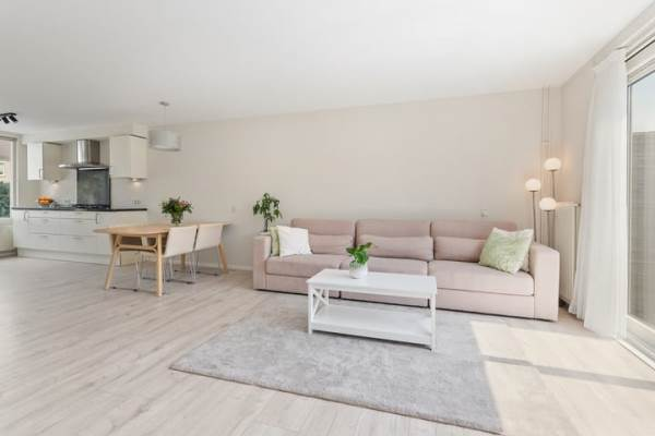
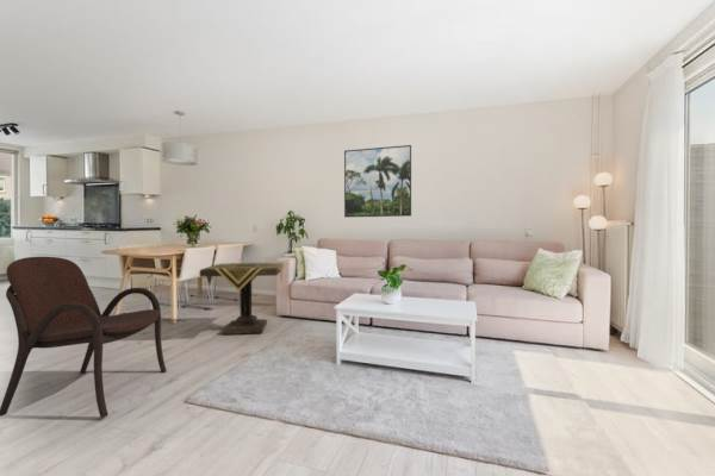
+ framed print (377, 182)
+ side table (245, 296)
+ armchair (89, 324)
